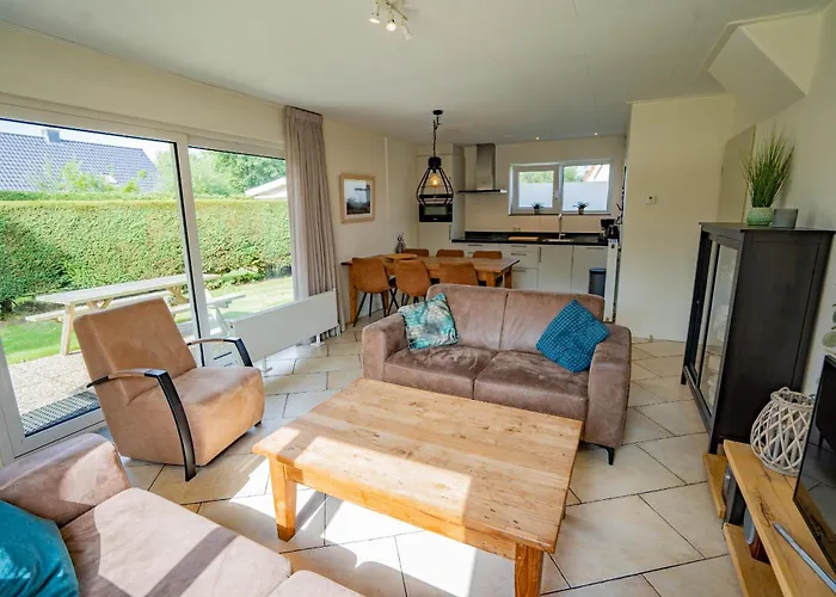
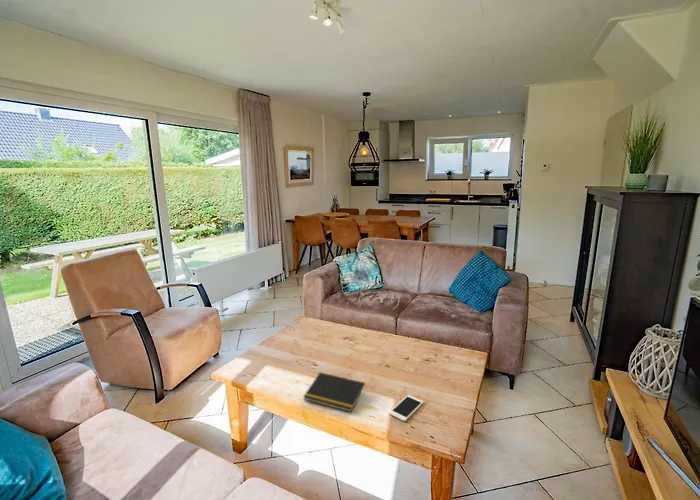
+ cell phone (406, 407)
+ notepad (334, 390)
